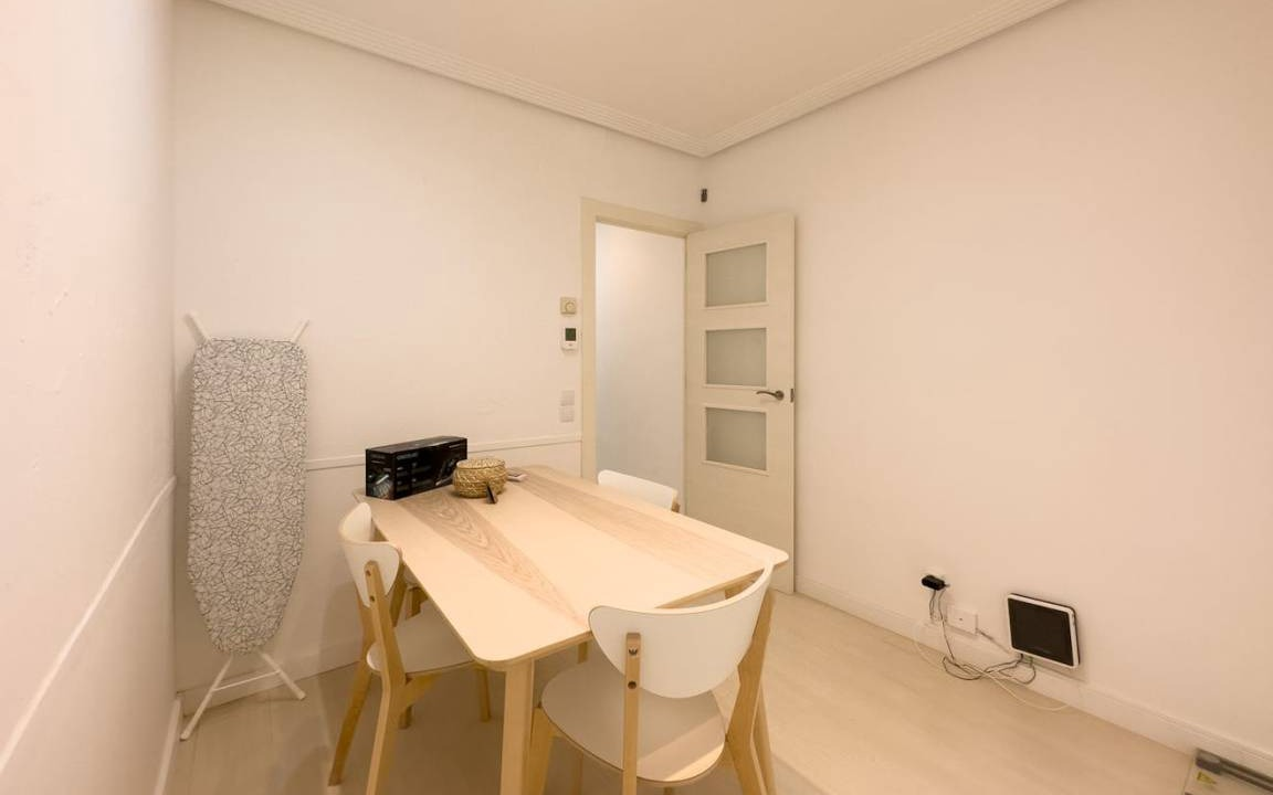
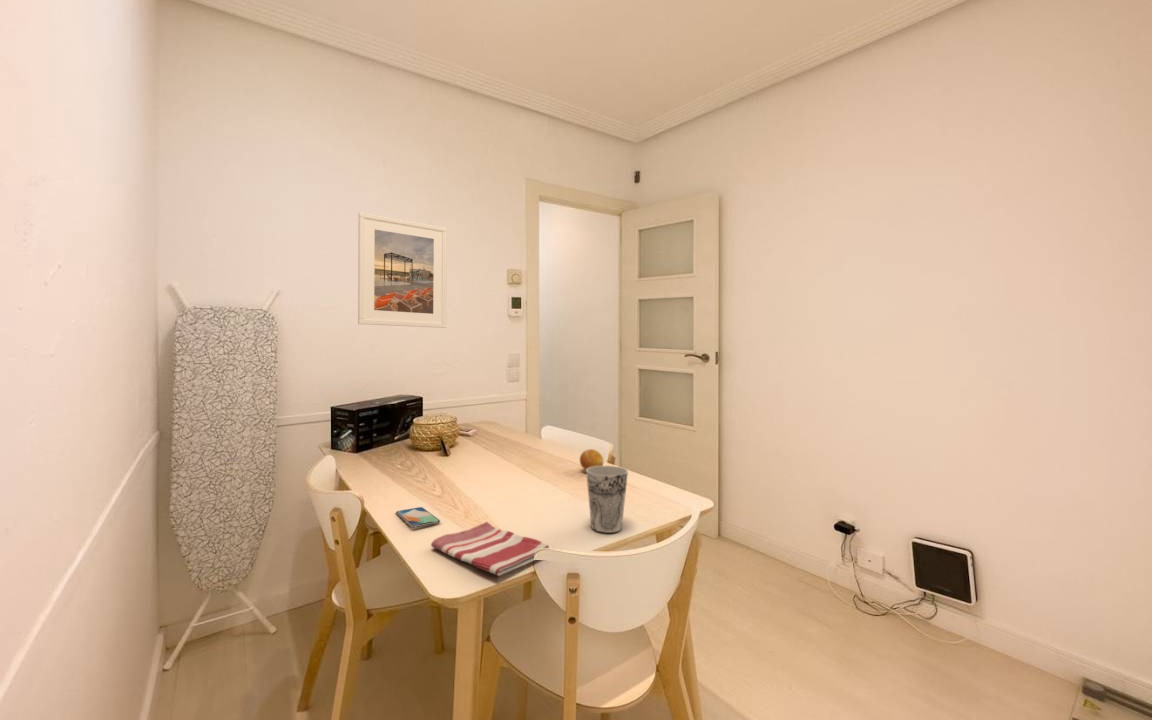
+ smartphone (417, 516)
+ fruit (591, 460)
+ dish towel (490, 546)
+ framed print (404, 273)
+ cup (606, 498)
